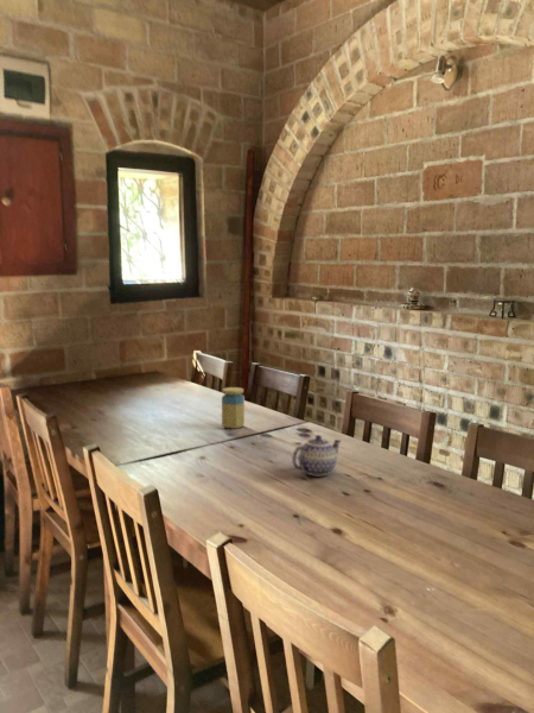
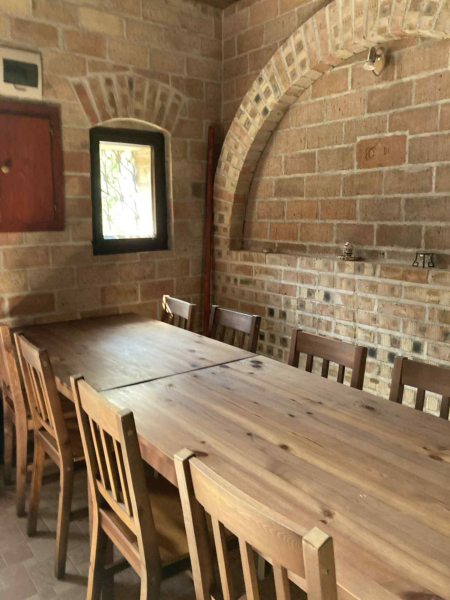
- teapot (317, 453)
- jar (233, 408)
